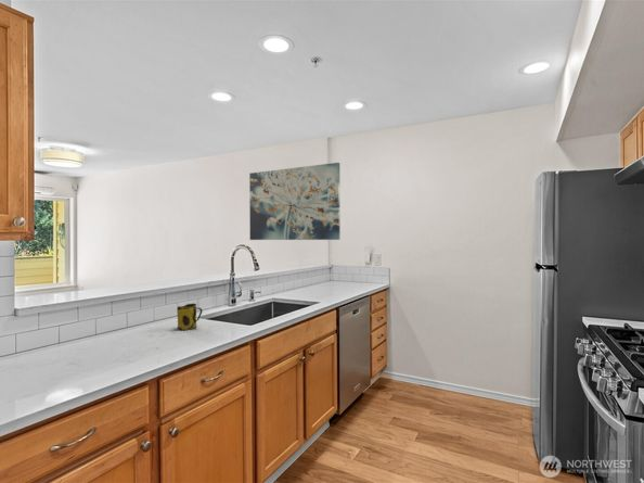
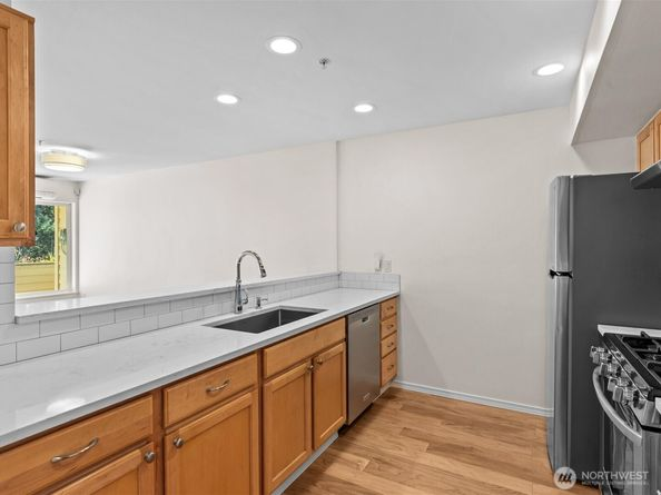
- wall art (292, 204)
- mug (189, 316)
